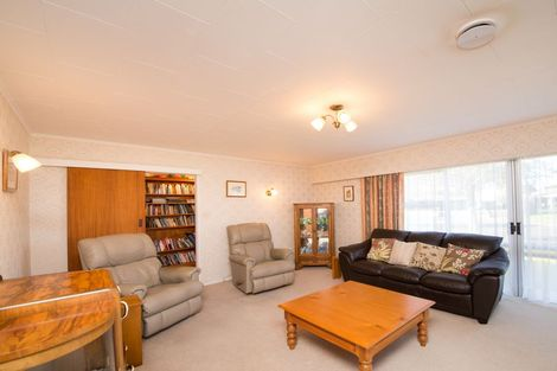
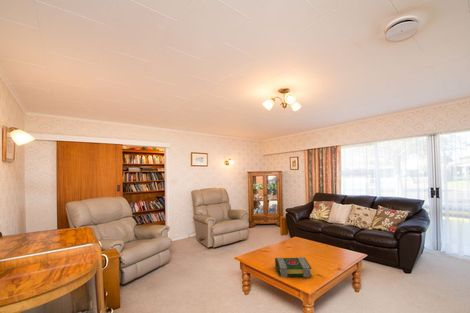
+ book (292, 266)
